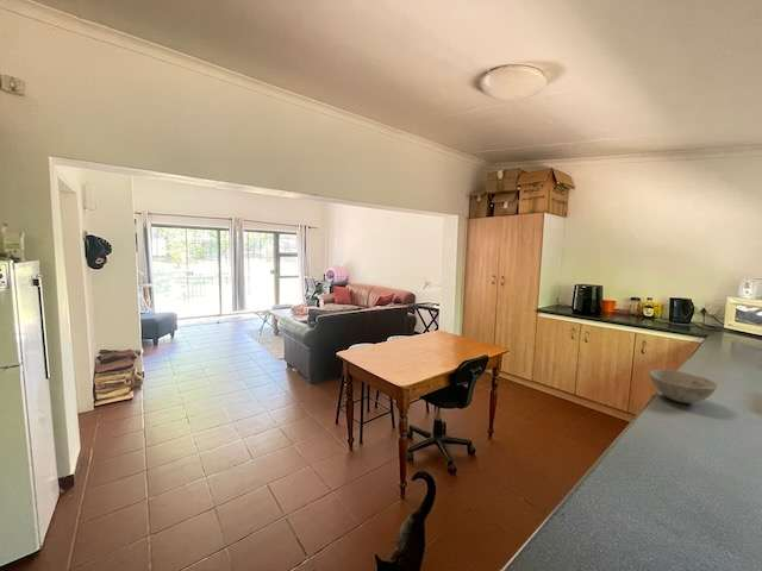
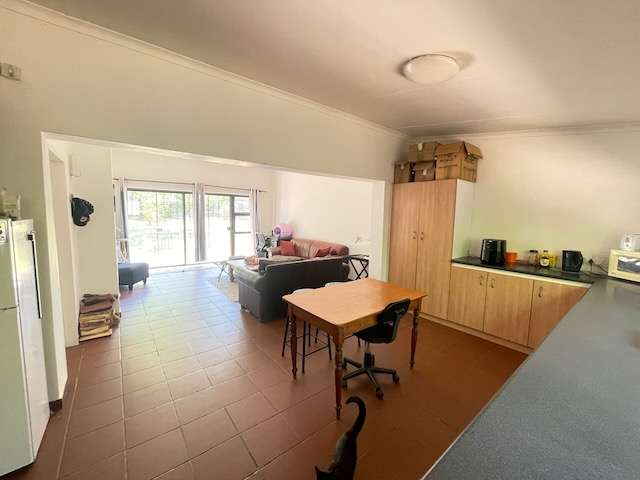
- bowl (680, 388)
